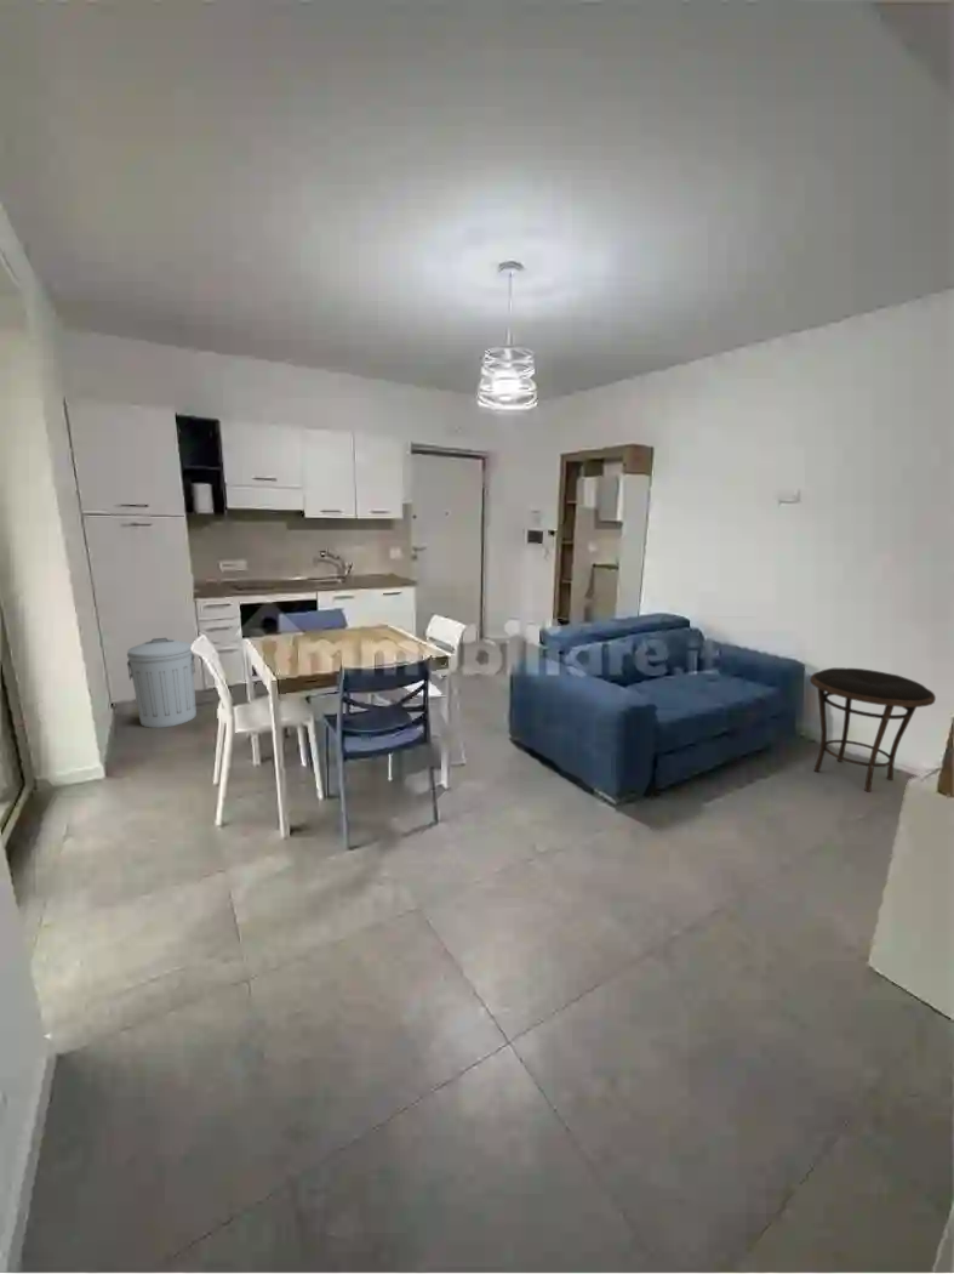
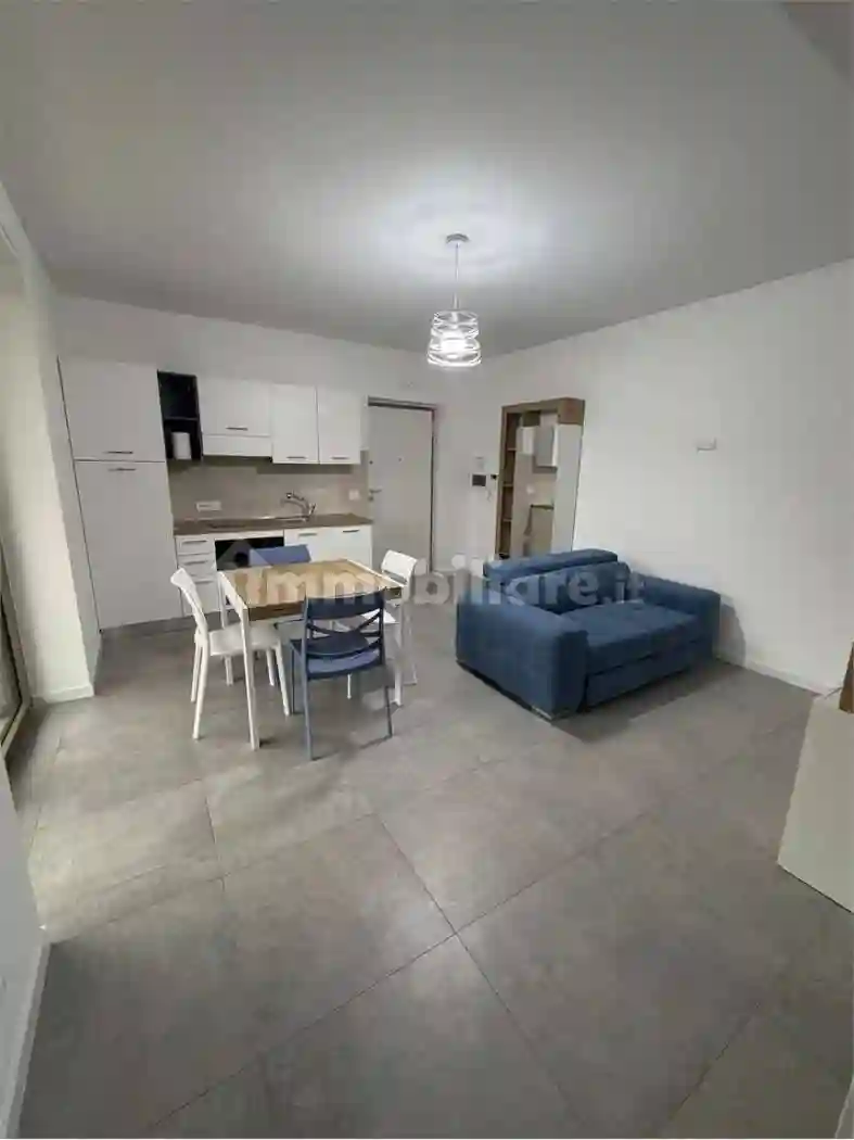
- side table (861, 715)
- trash can (164, 678)
